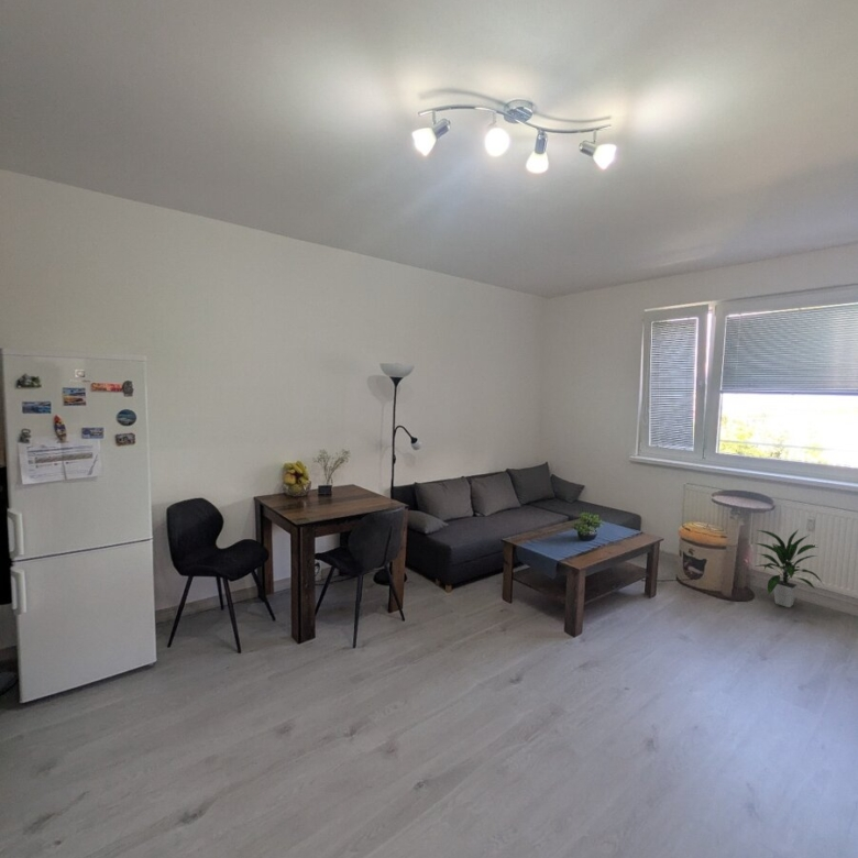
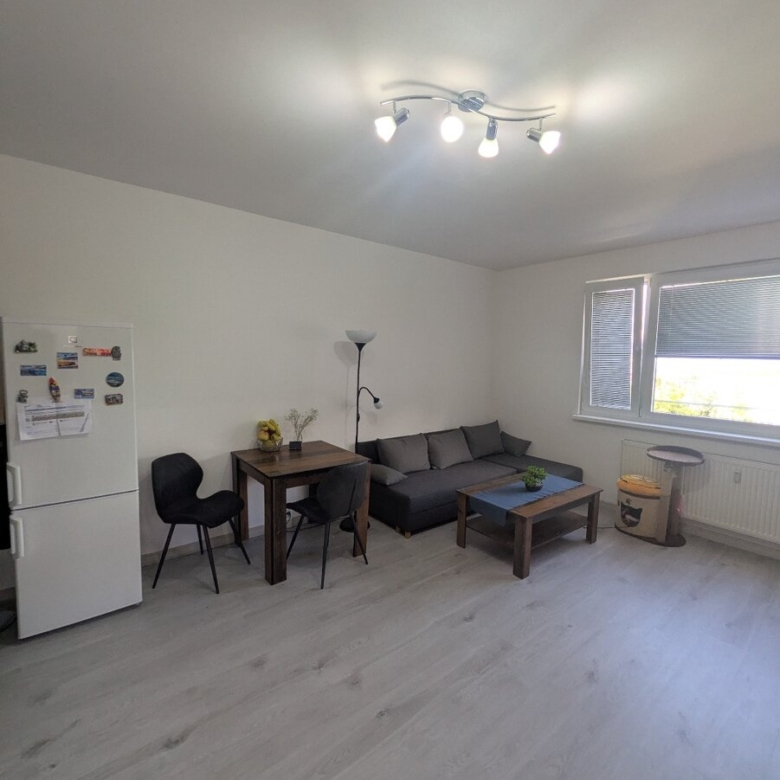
- indoor plant (784, 565)
